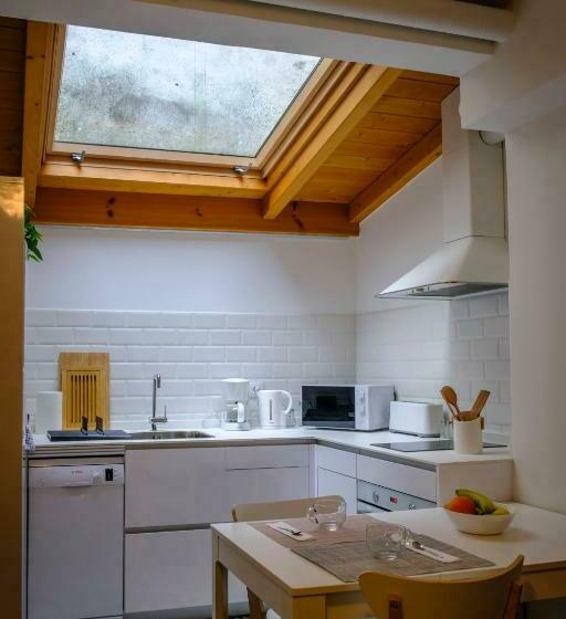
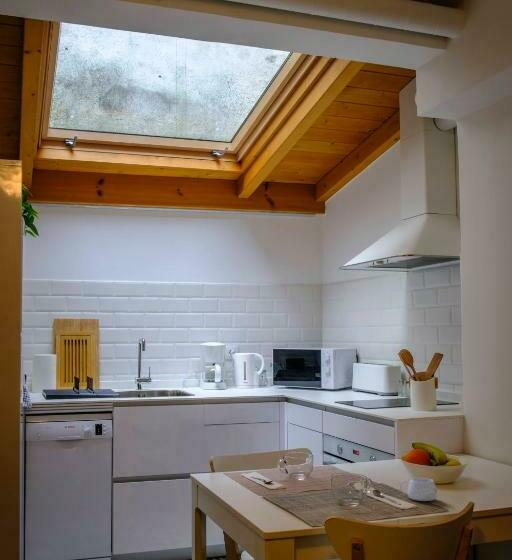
+ mug (418, 489)
